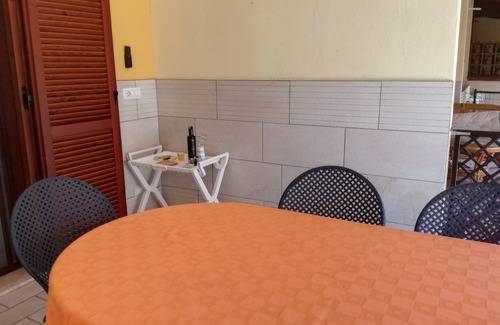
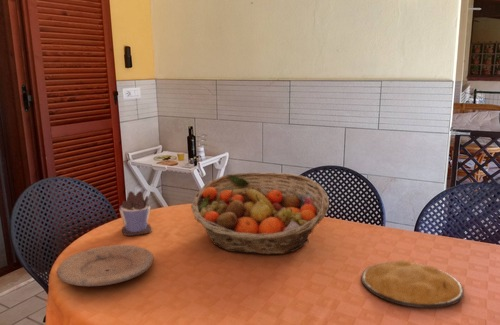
+ plate (411, 276)
+ cup (135, 212)
+ fruit basket (259, 210)
+ plate (107, 267)
